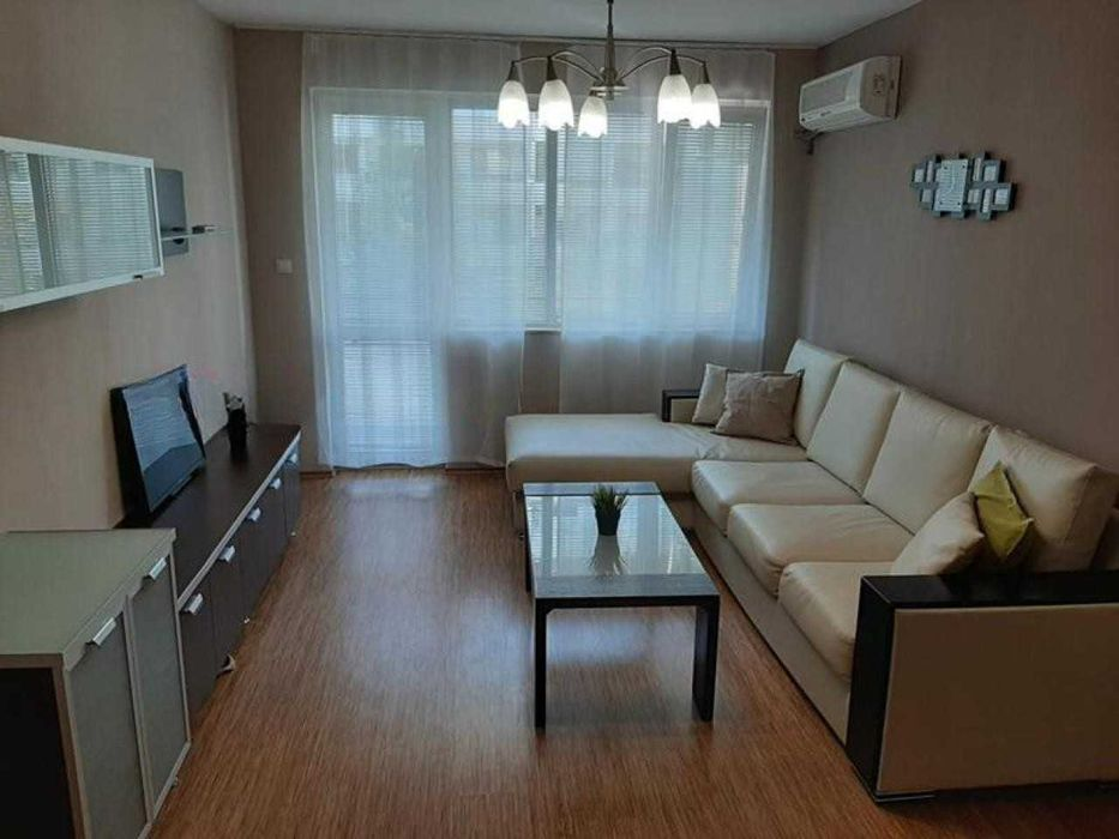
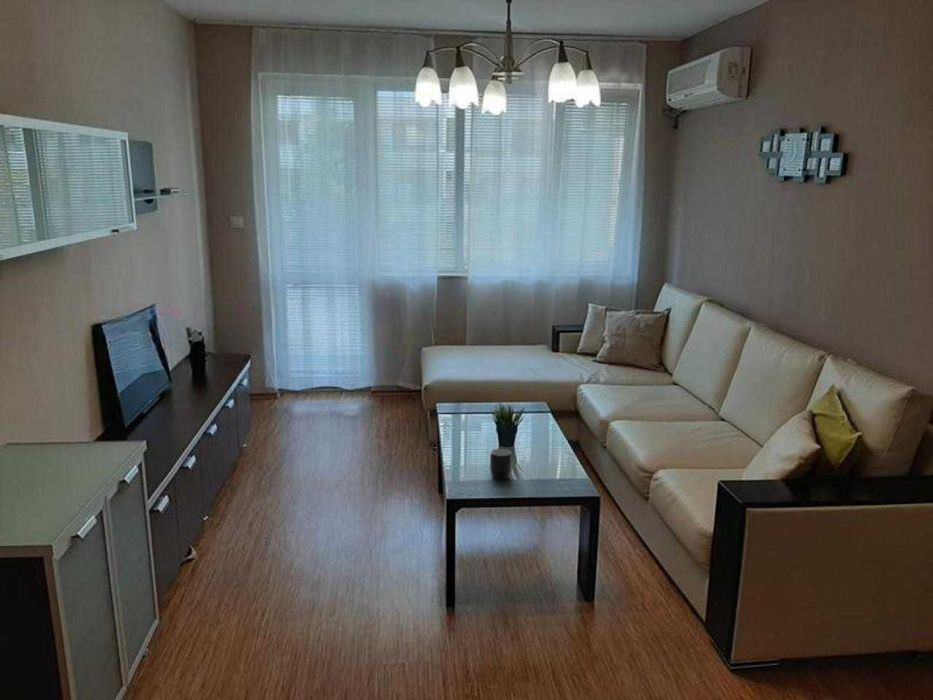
+ mug (500, 463)
